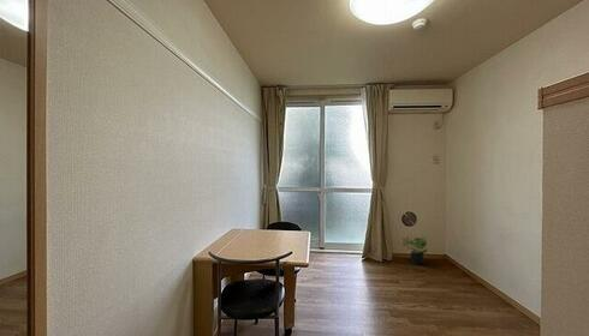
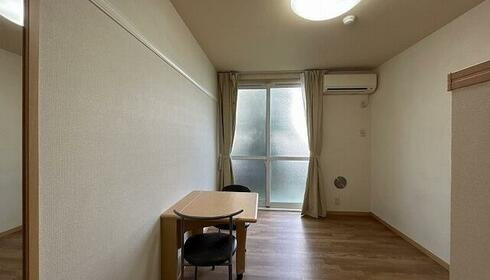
- potted plant (417, 247)
